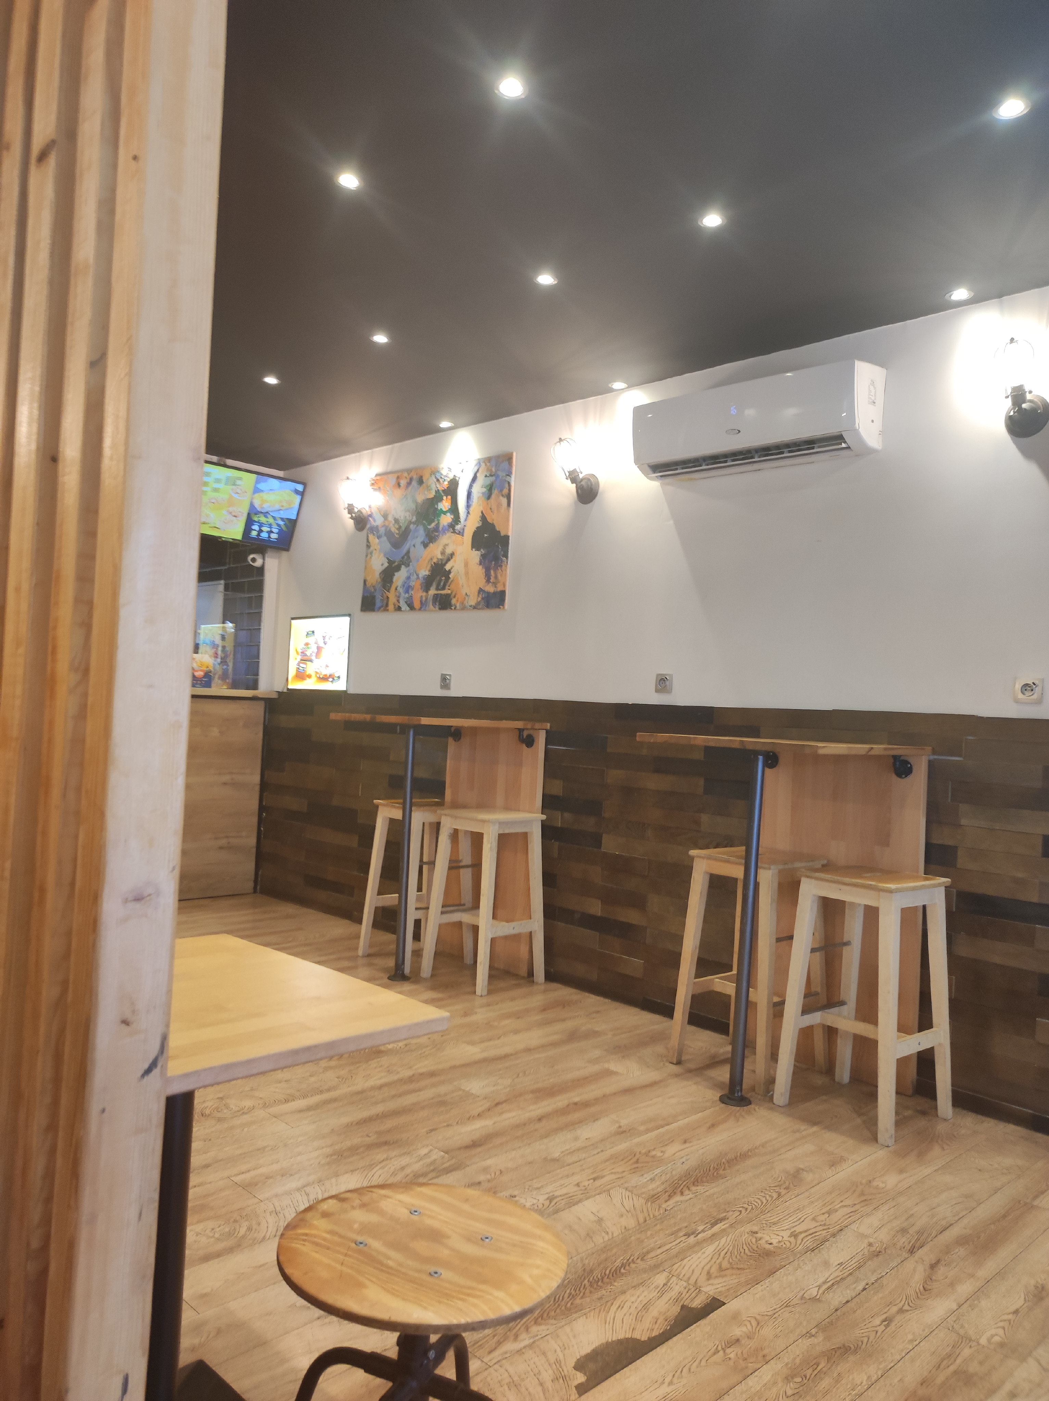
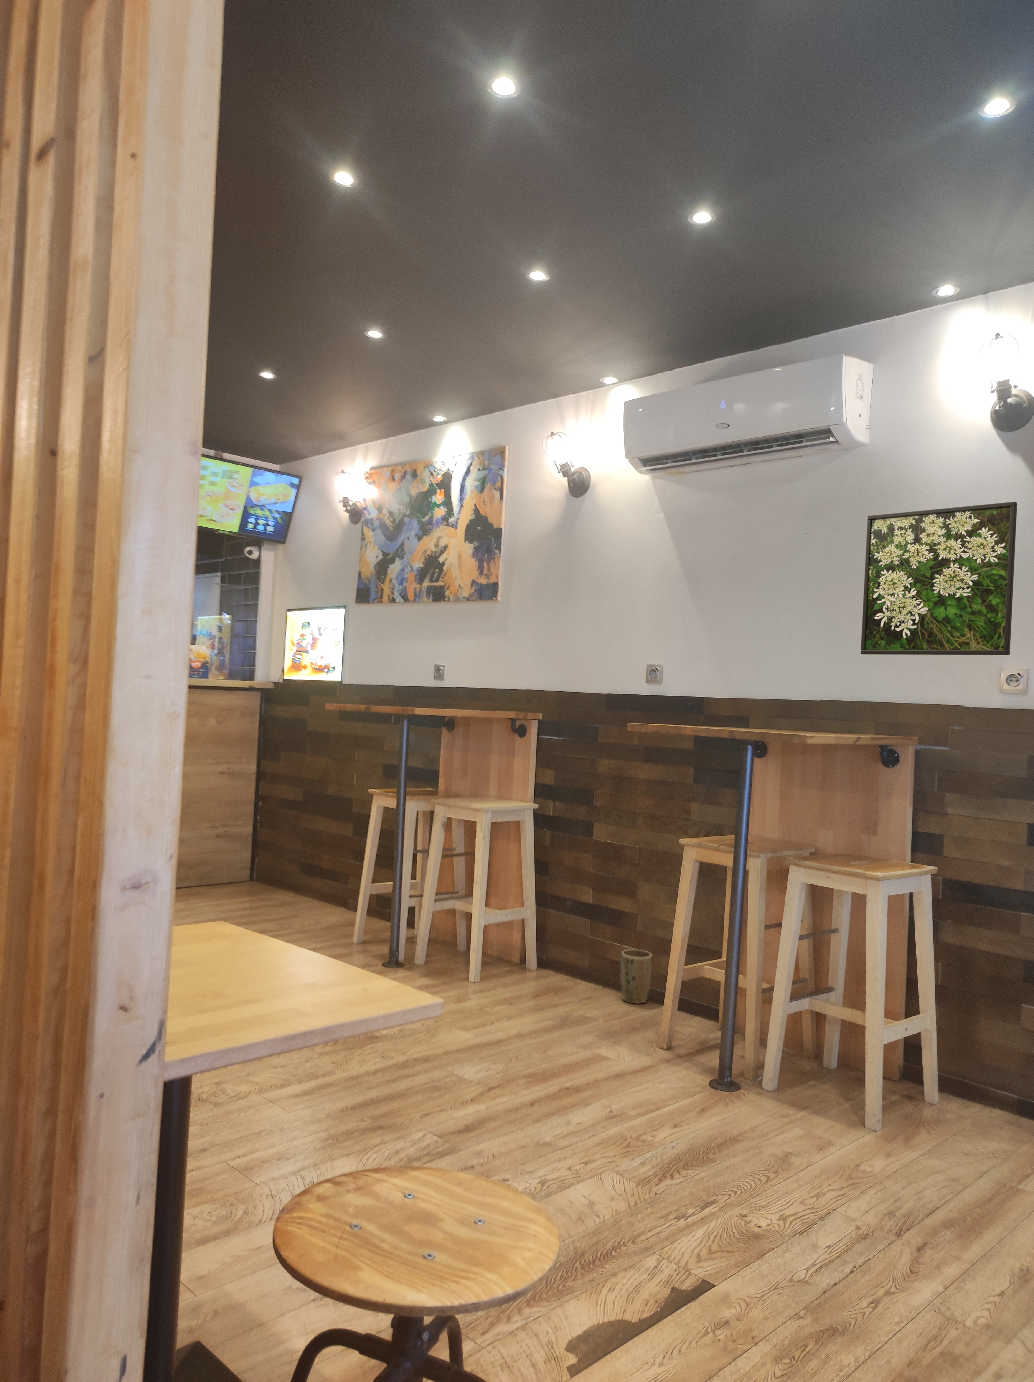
+ plant pot (635, 977)
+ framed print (935, 581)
